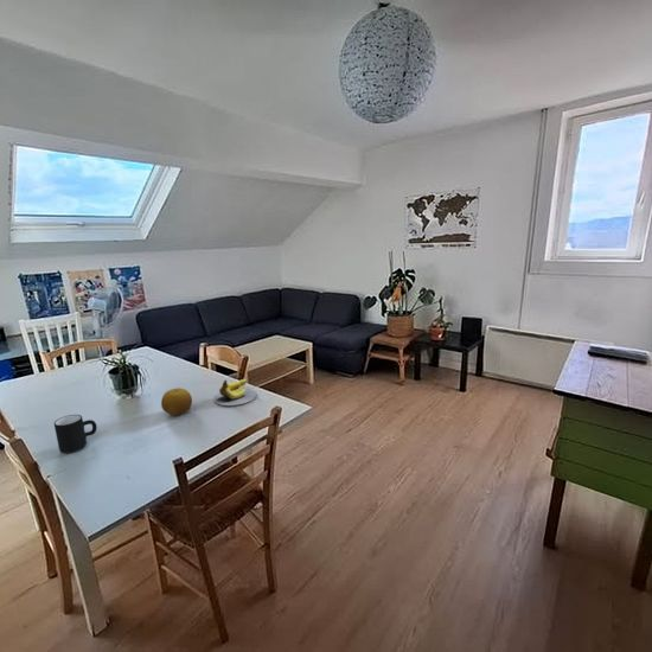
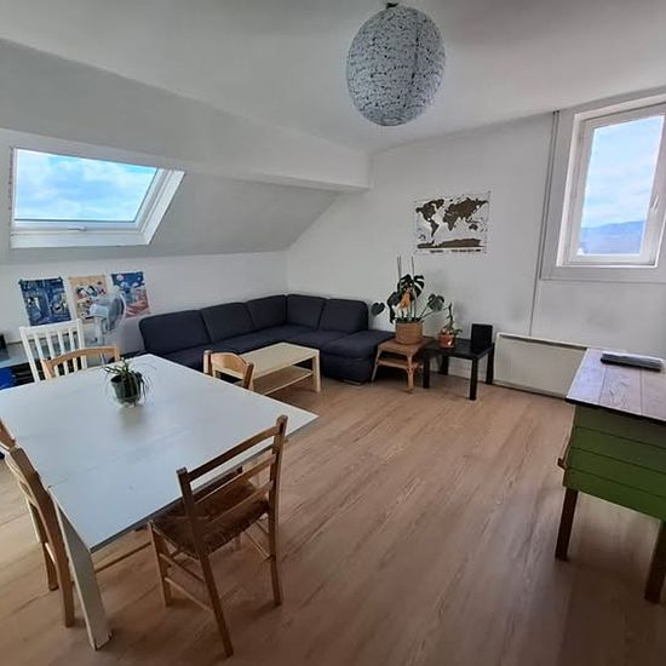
- mug (77, 432)
- fruit (177, 401)
- banana (234, 386)
